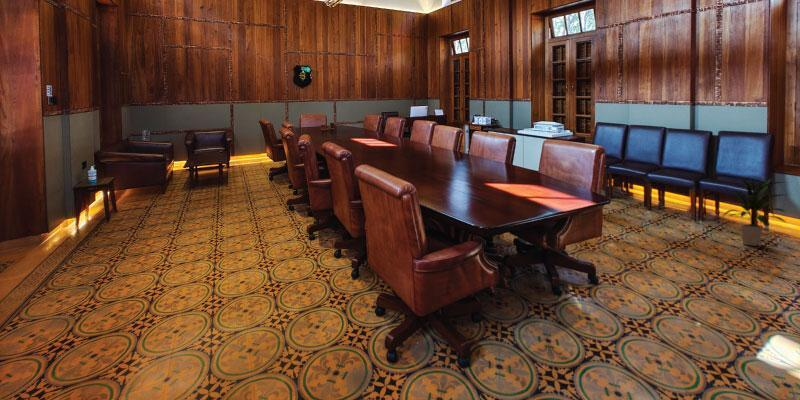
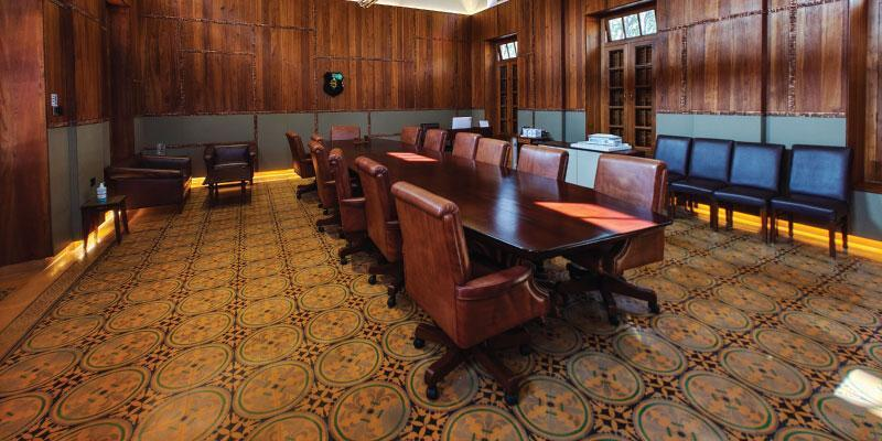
- indoor plant (755, 208)
